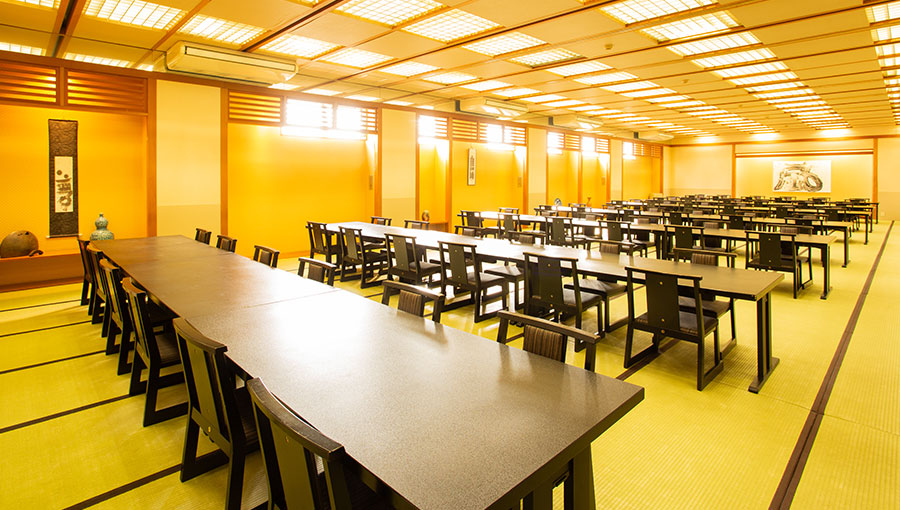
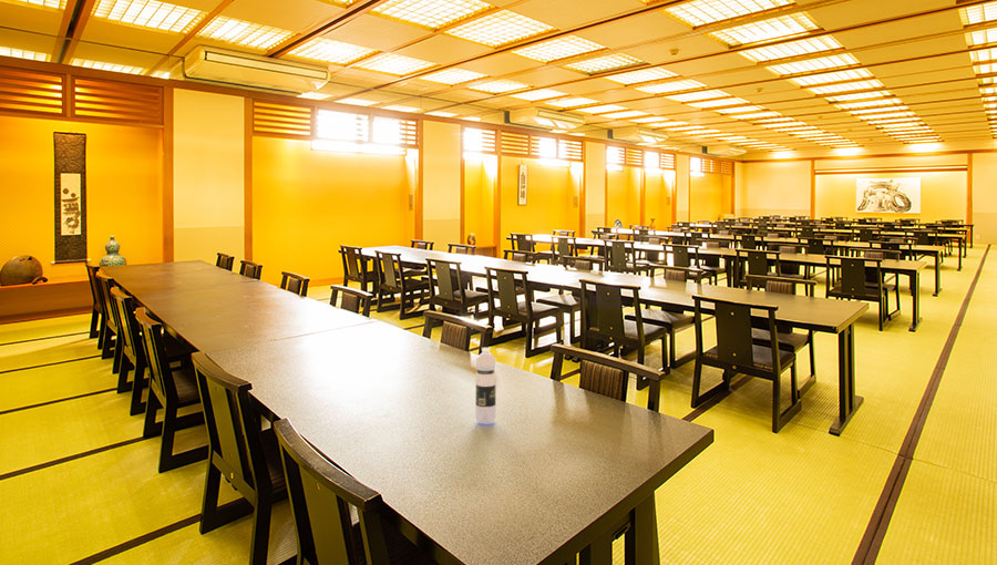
+ water bottle (485, 384)
